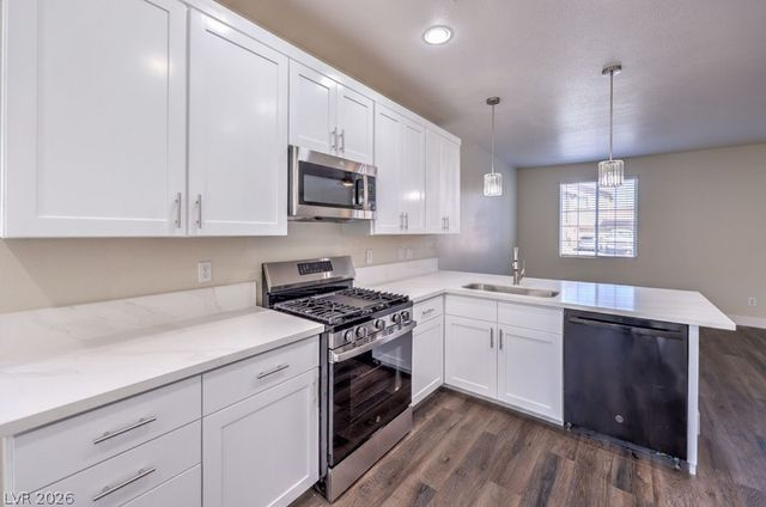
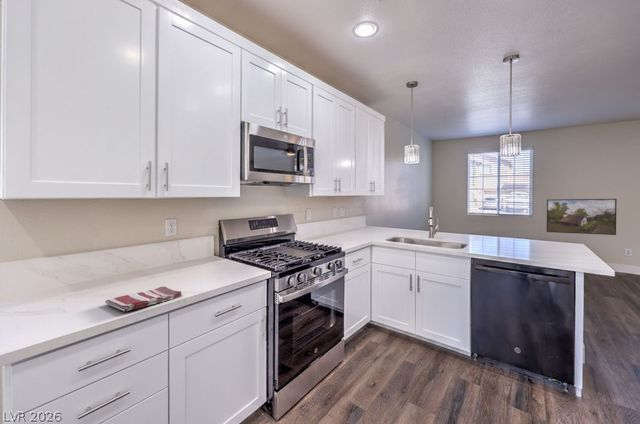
+ dish towel (145, 297)
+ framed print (579, 216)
